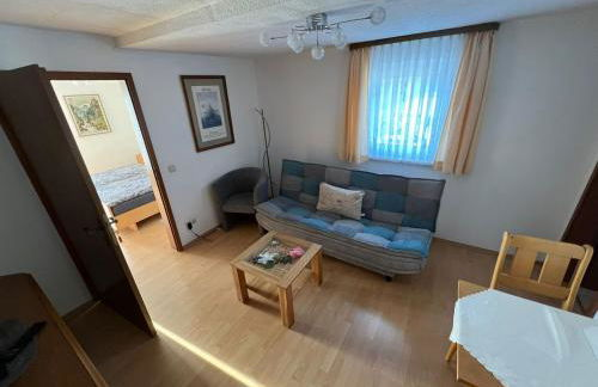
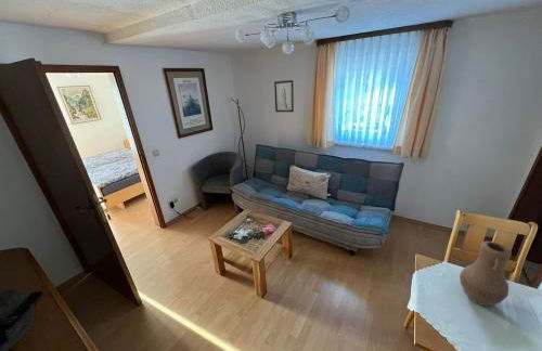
+ vase (486, 273)
+ wall art (283, 96)
